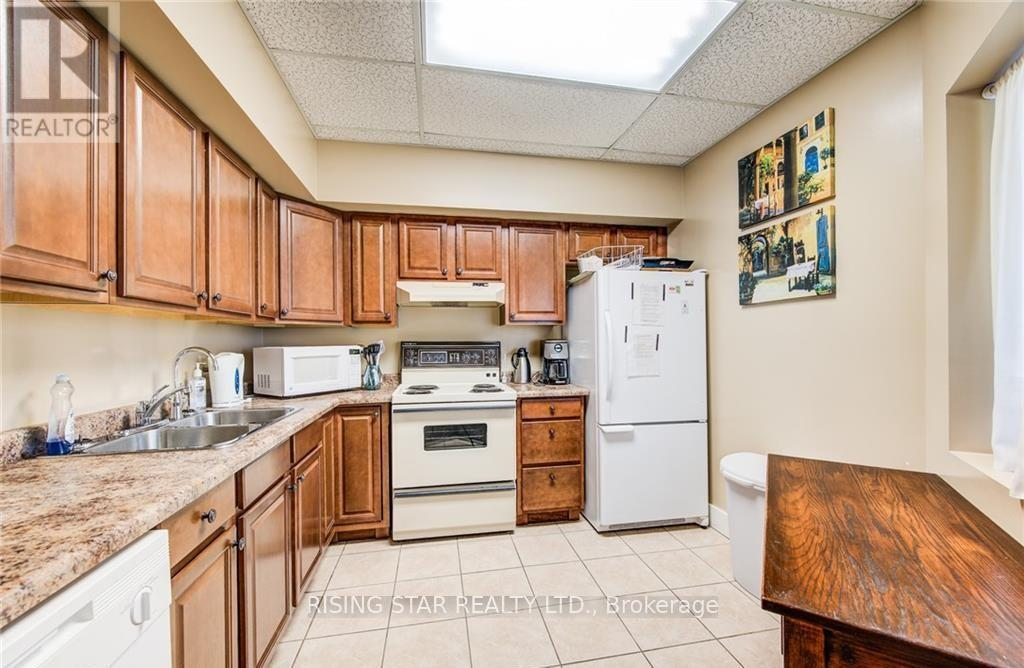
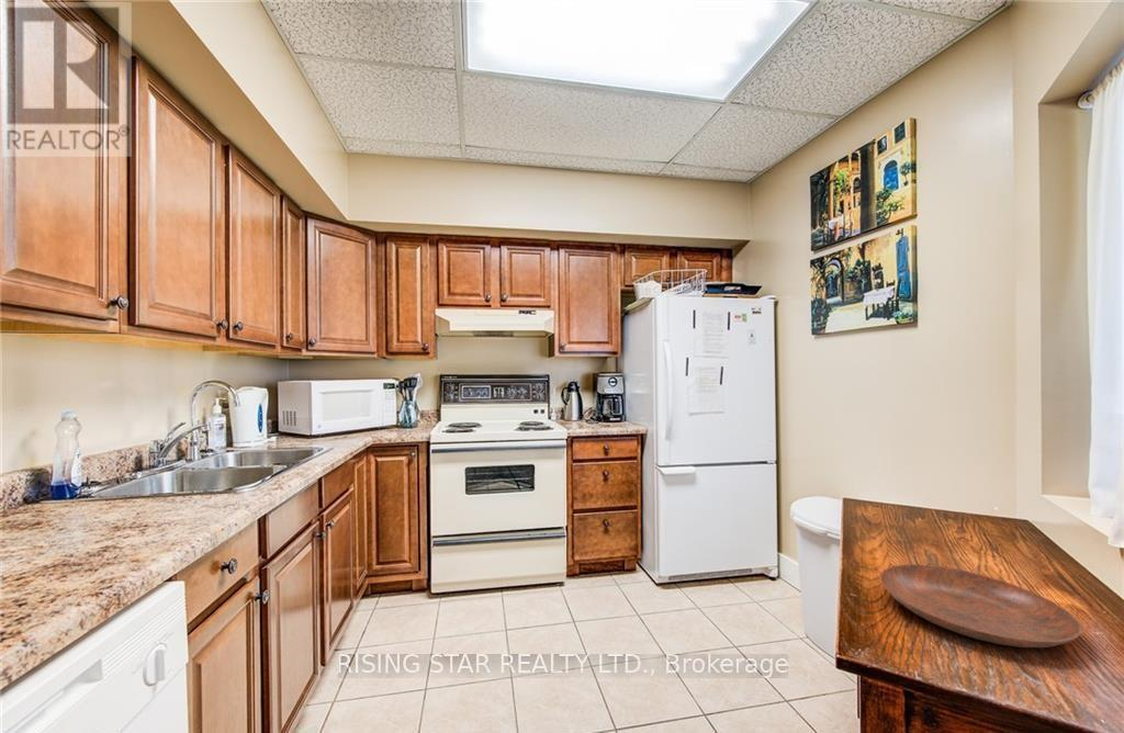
+ bowl (969, 606)
